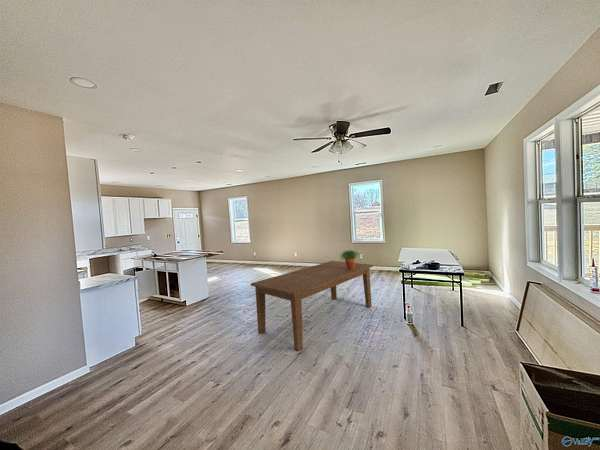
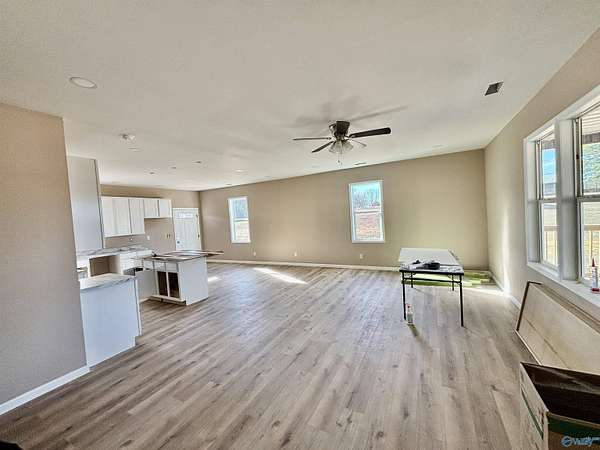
- potted plant (349, 259)
- dining table (318, 292)
